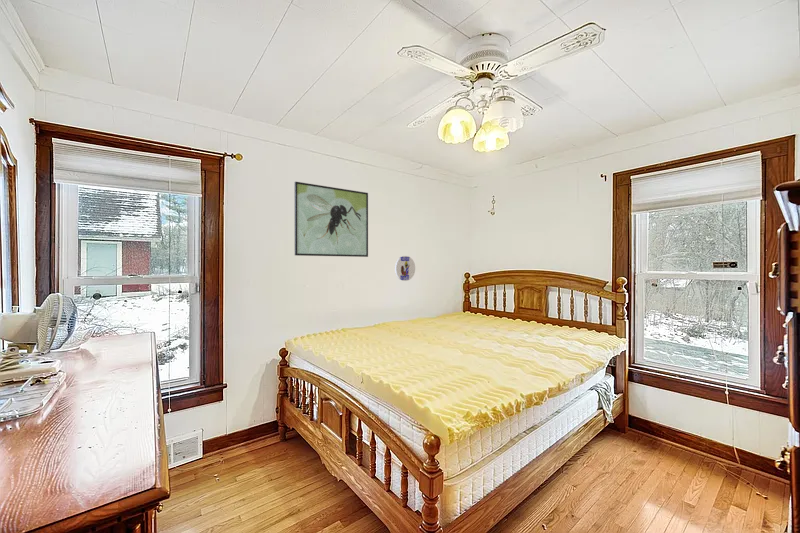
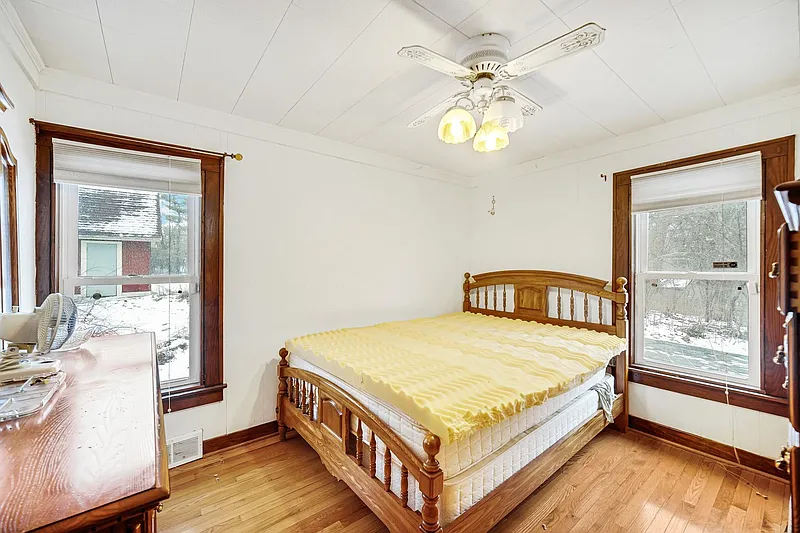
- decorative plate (405, 268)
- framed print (333, 221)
